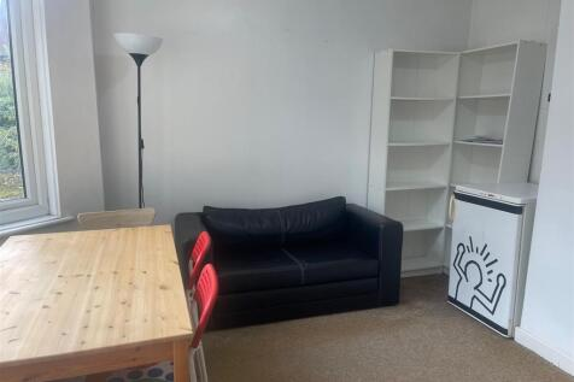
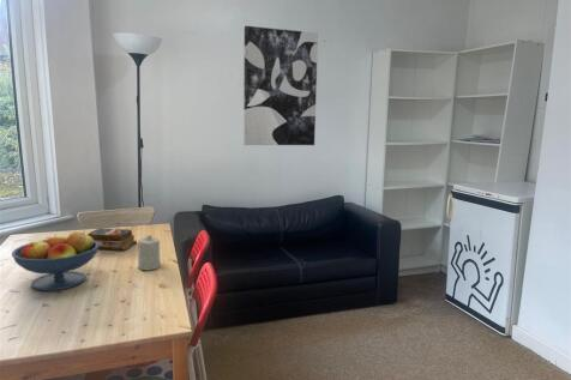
+ wall art (281, 88)
+ candle (149, 249)
+ fruit bowl (58, 258)
+ book (112, 237)
